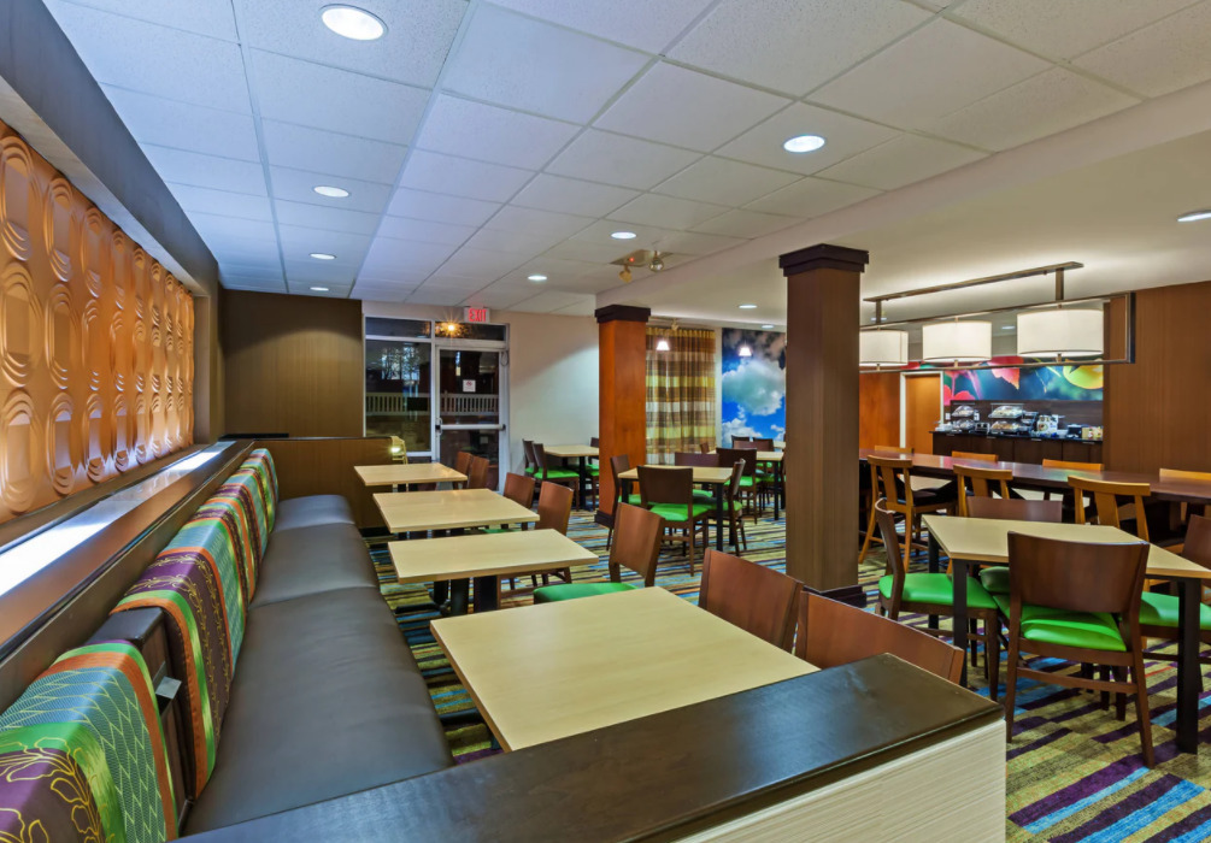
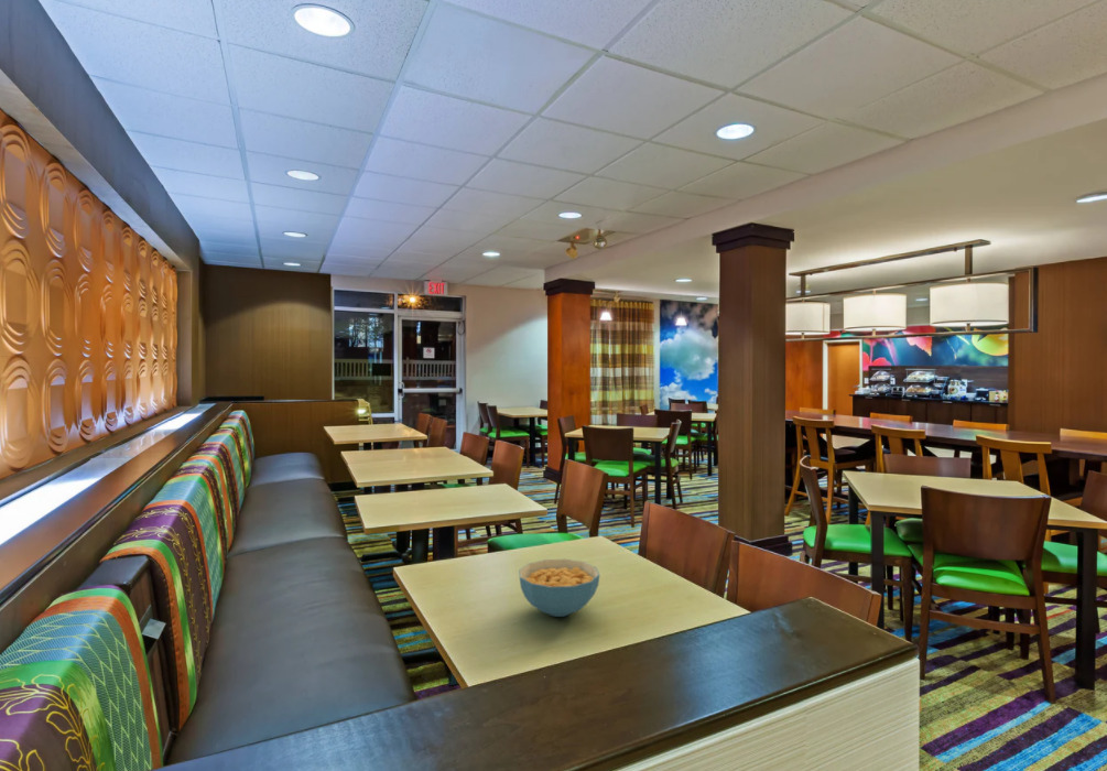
+ cereal bowl (558, 591)
